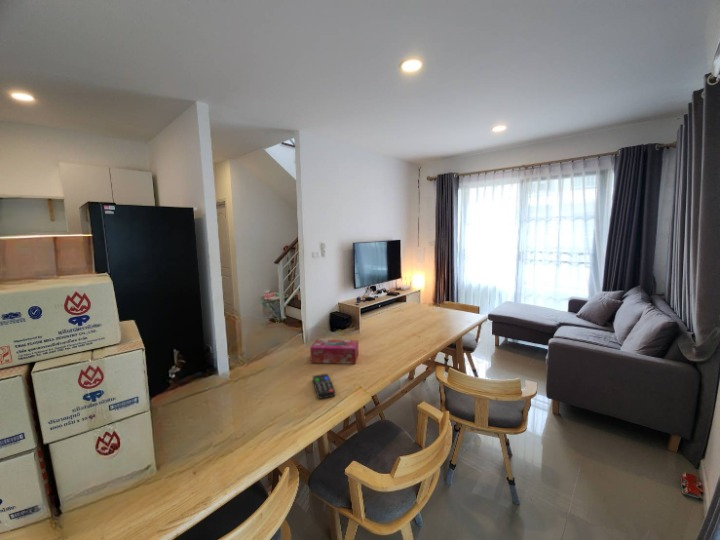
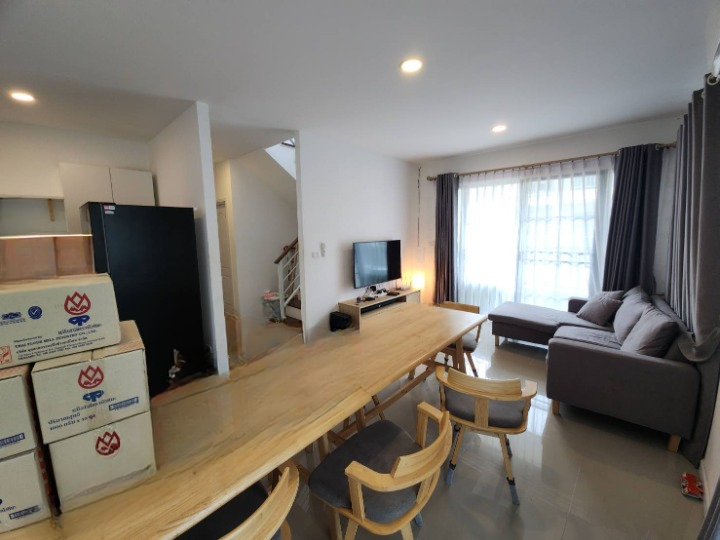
- remote control (323, 384)
- tissue box (335, 351)
